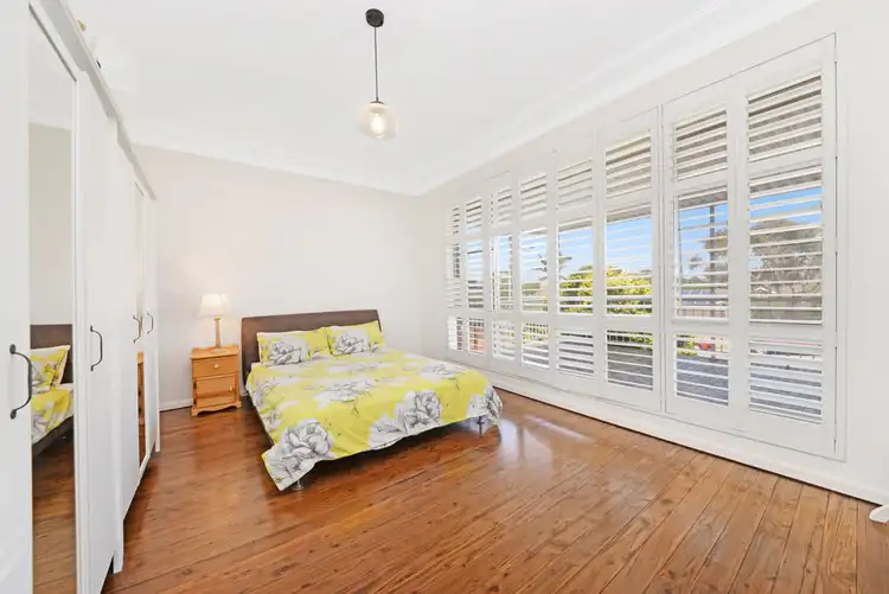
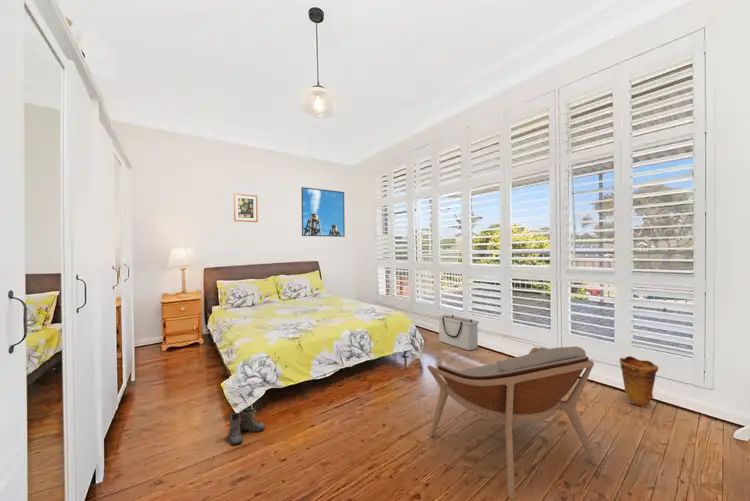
+ boots (243, 424)
+ vase (637, 382)
+ wall art (245, 208)
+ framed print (323, 213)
+ armchair (517, 392)
+ storage bin (457, 331)
